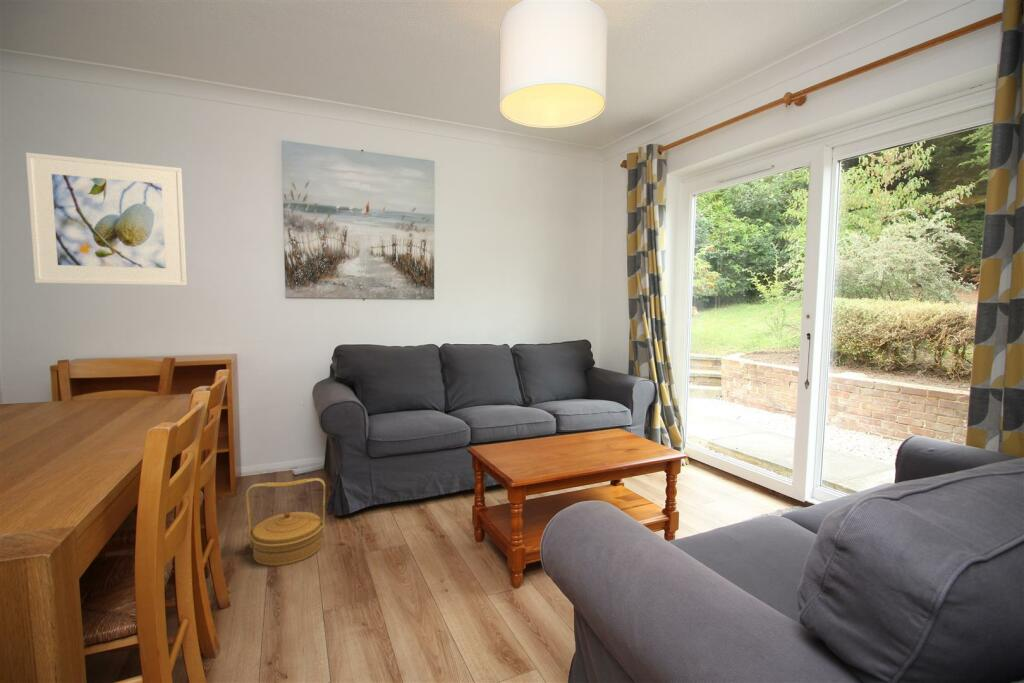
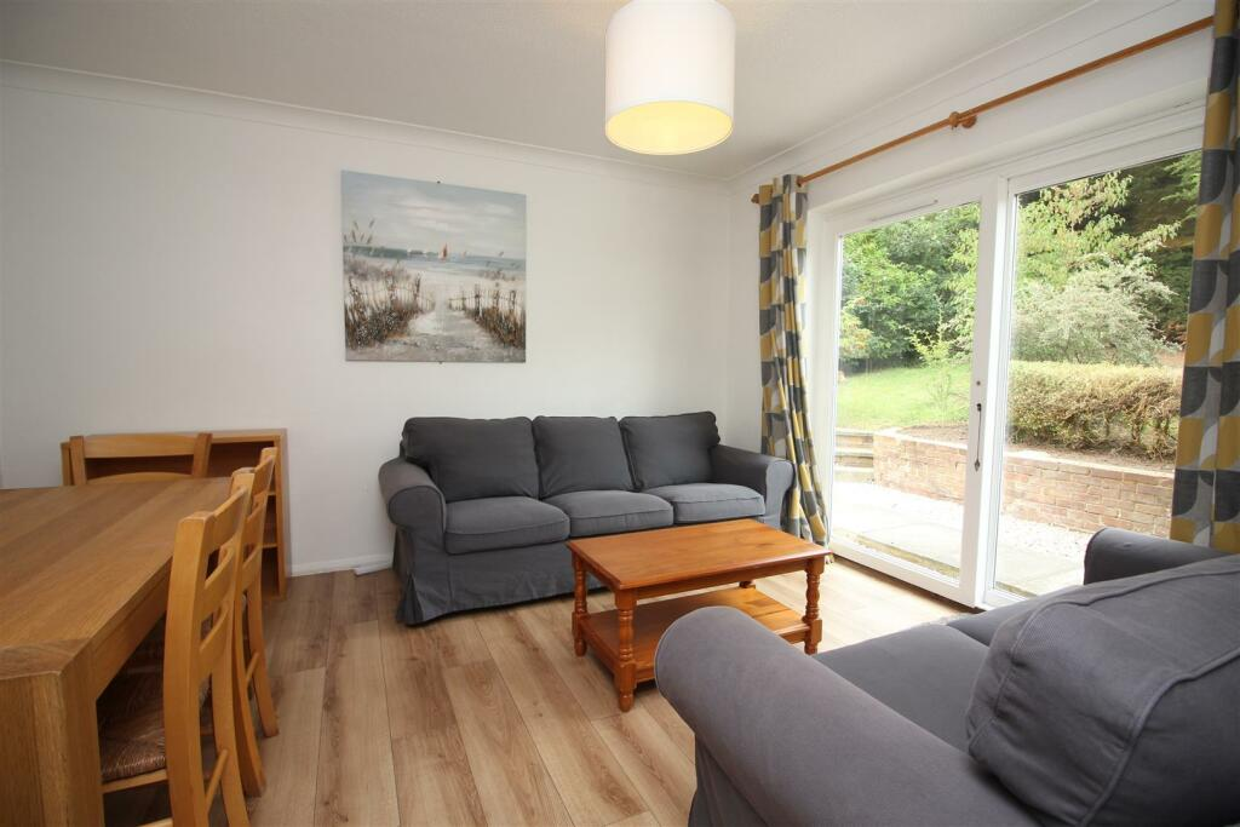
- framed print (111, 223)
- basket (287, 515)
